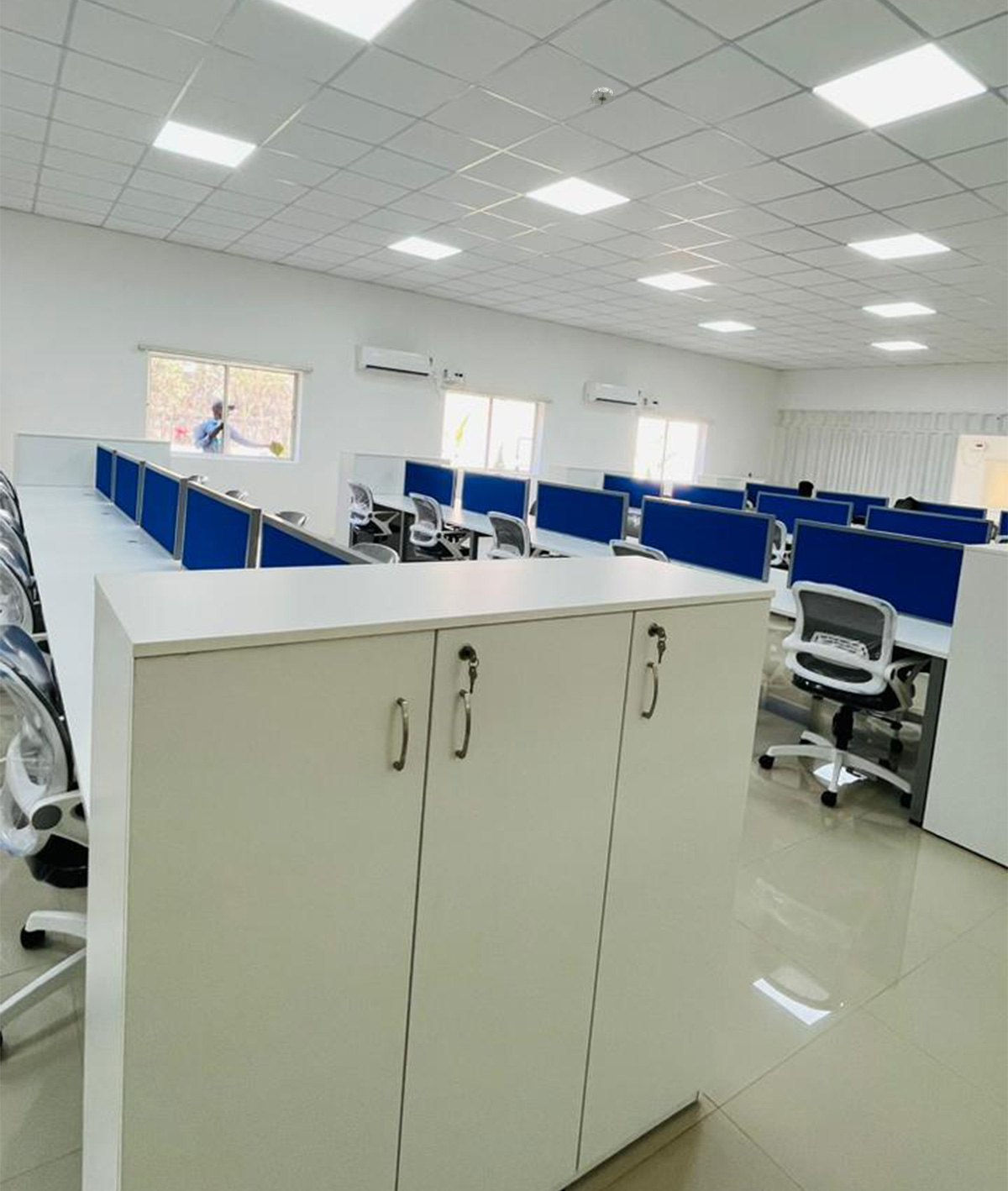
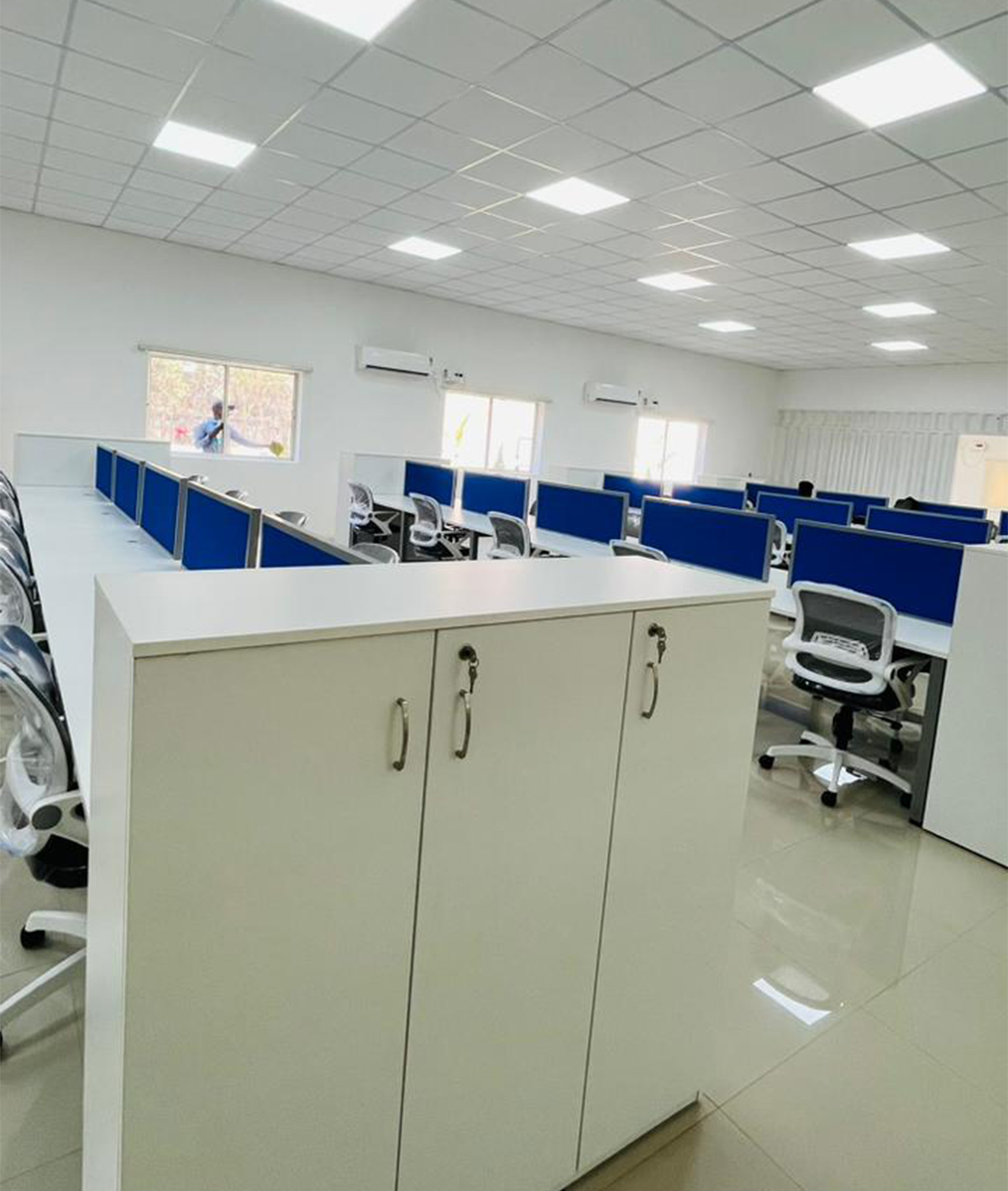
- smoke detector (601, 96)
